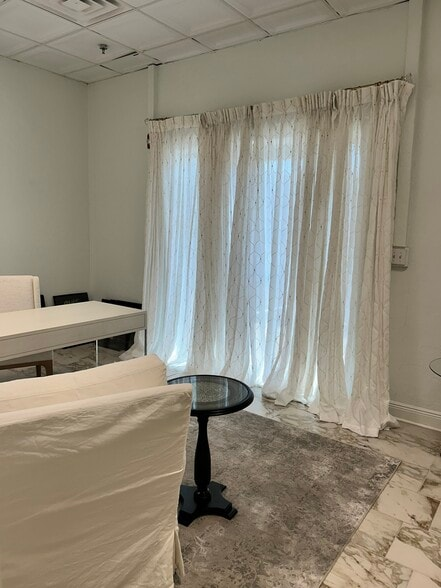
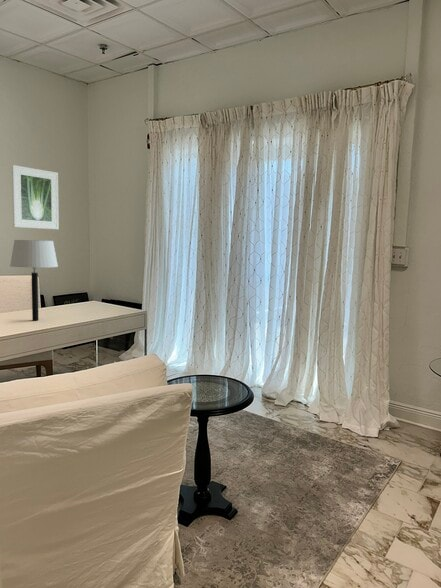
+ table lamp (34, 280)
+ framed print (36, 198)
